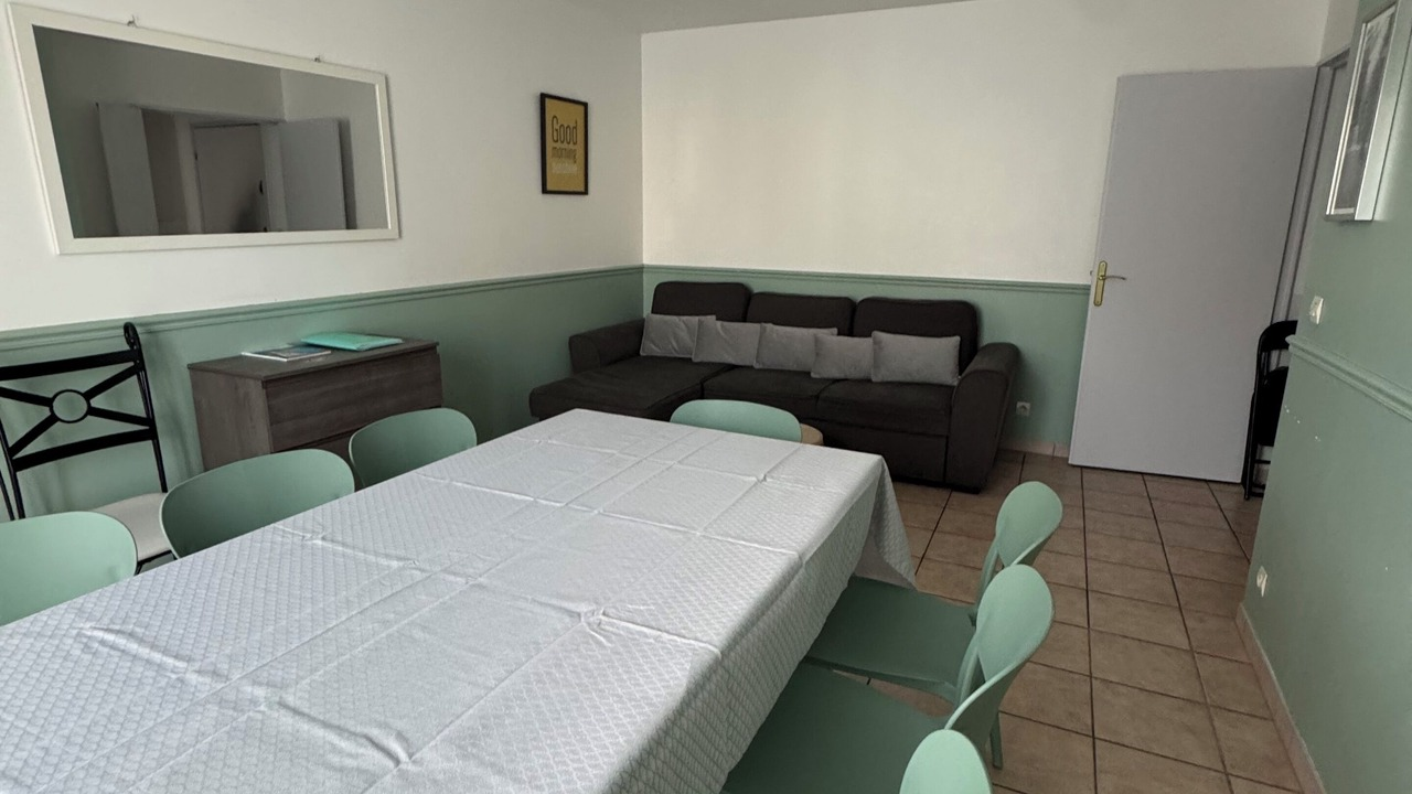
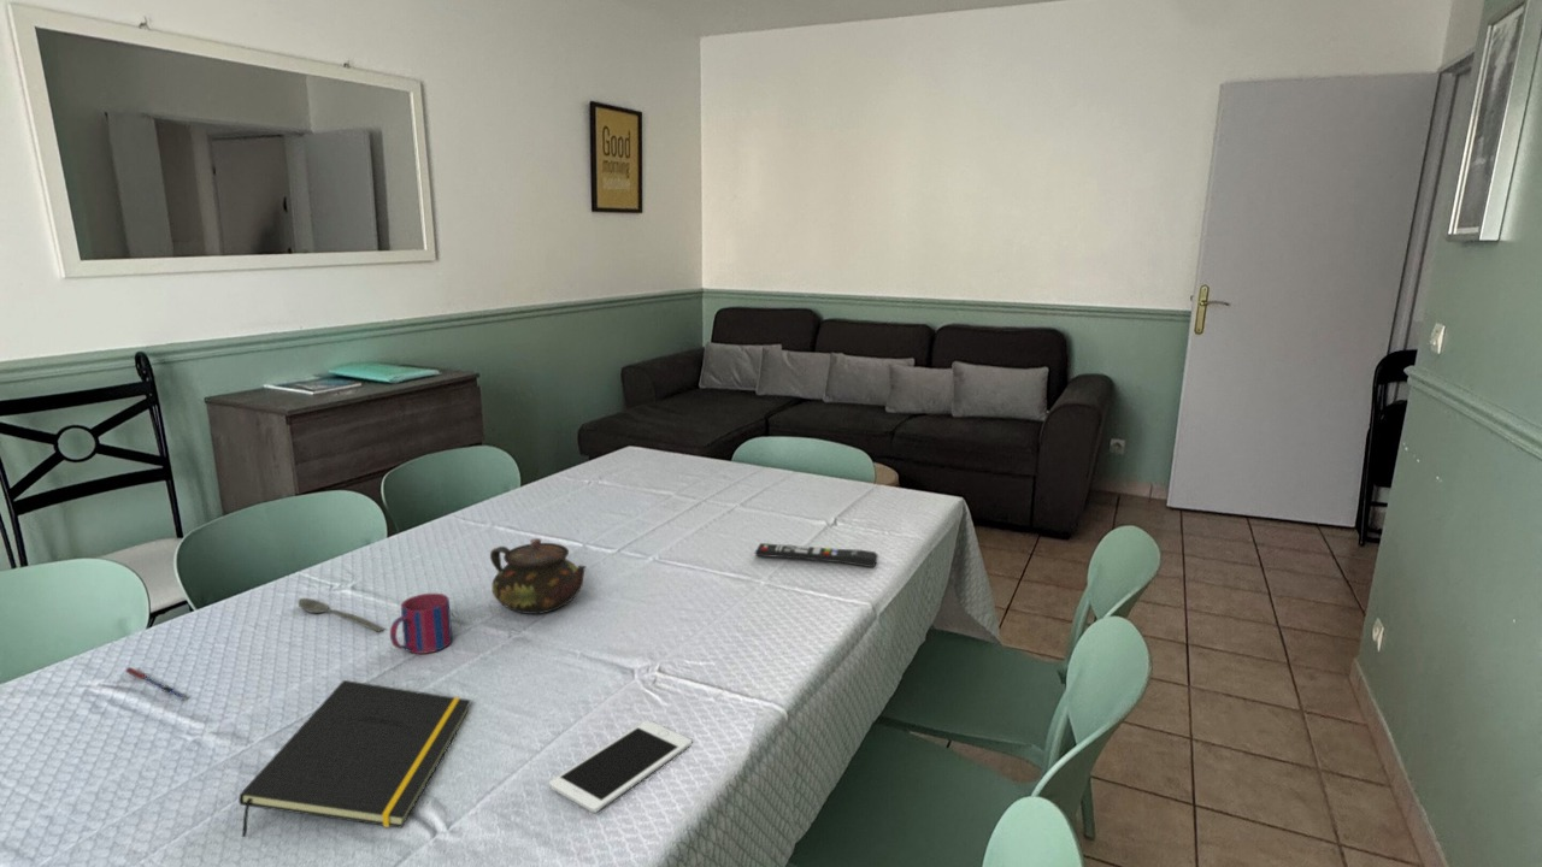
+ teapot (537, 571)
+ cell phone (623, 762)
+ pen (155, 683)
+ remote control (816, 554)
+ notepad (369, 745)
+ spoon (340, 614)
+ mug (417, 626)
